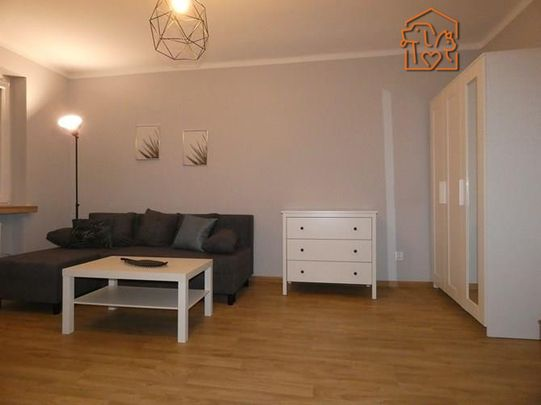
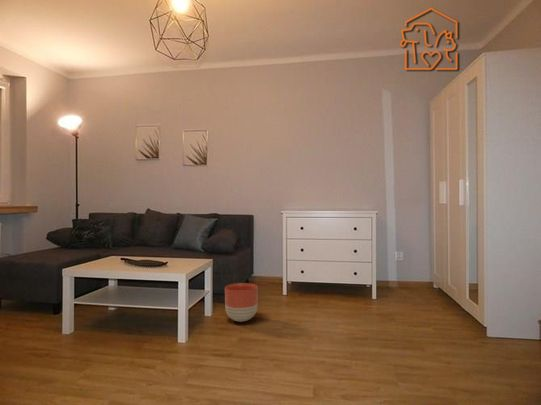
+ planter (241, 303)
